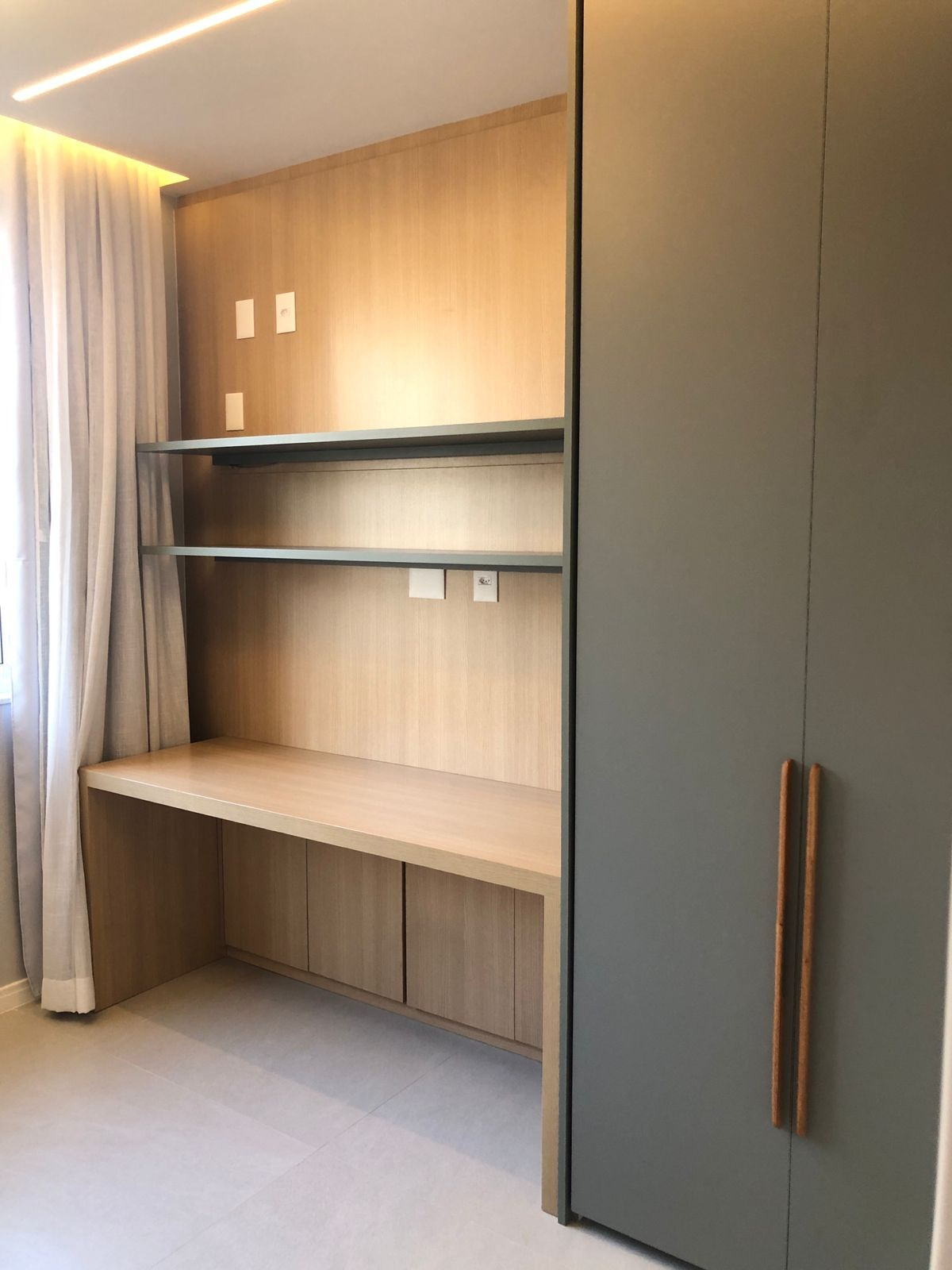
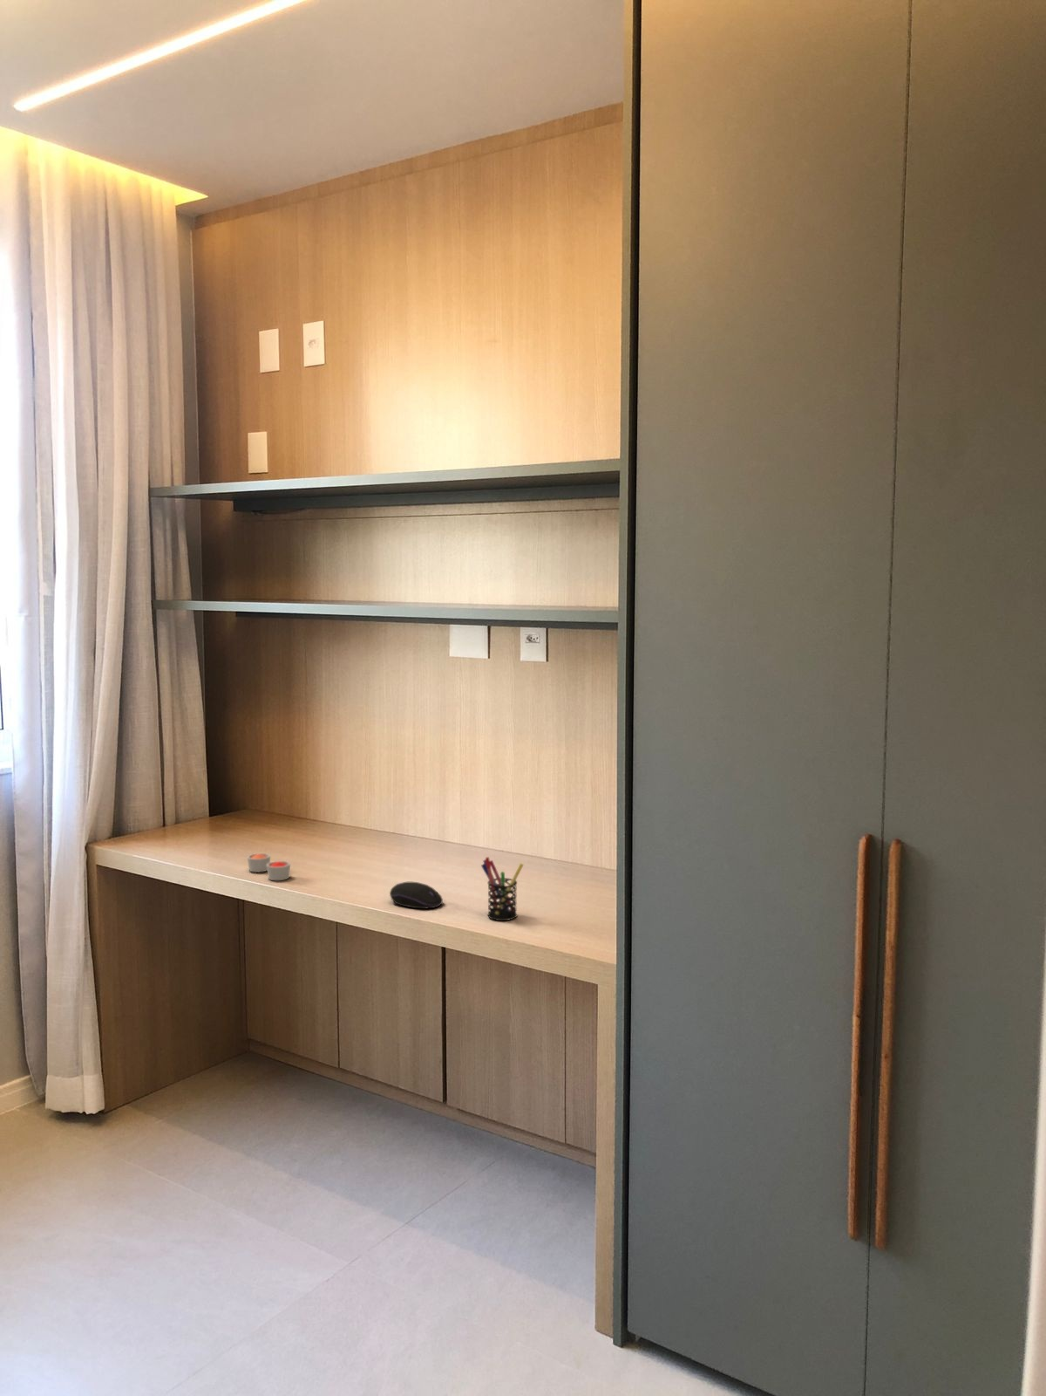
+ computer mouse (415, 894)
+ candle (268, 865)
+ pen holder (500, 887)
